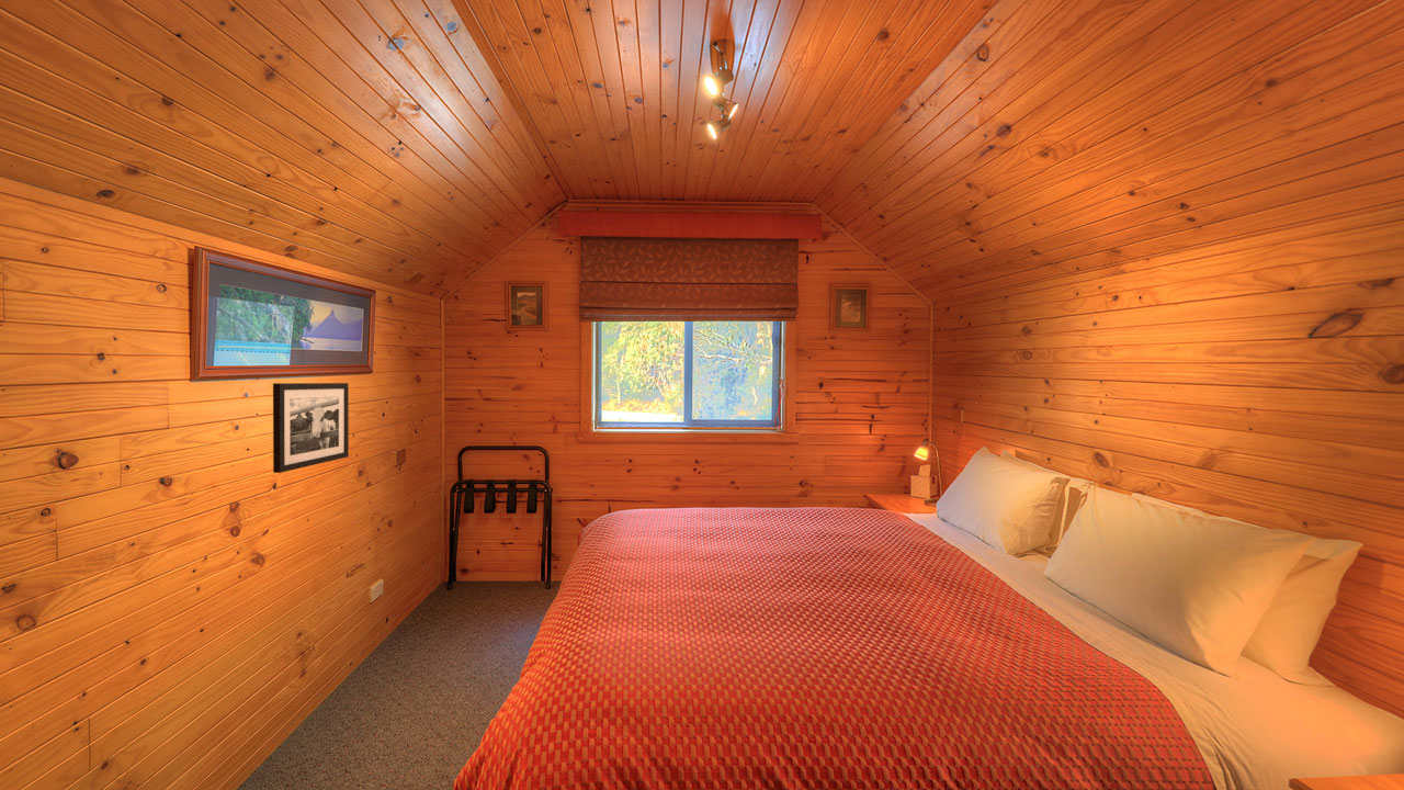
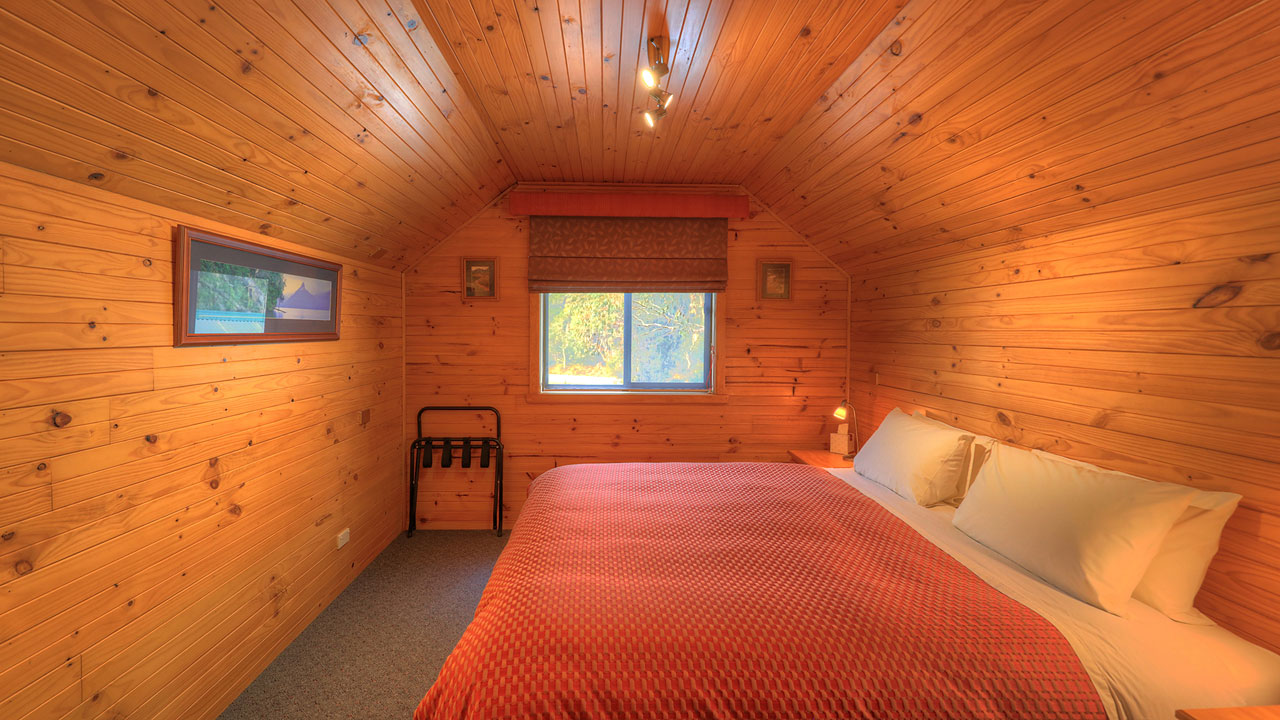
- picture frame (314, 424)
